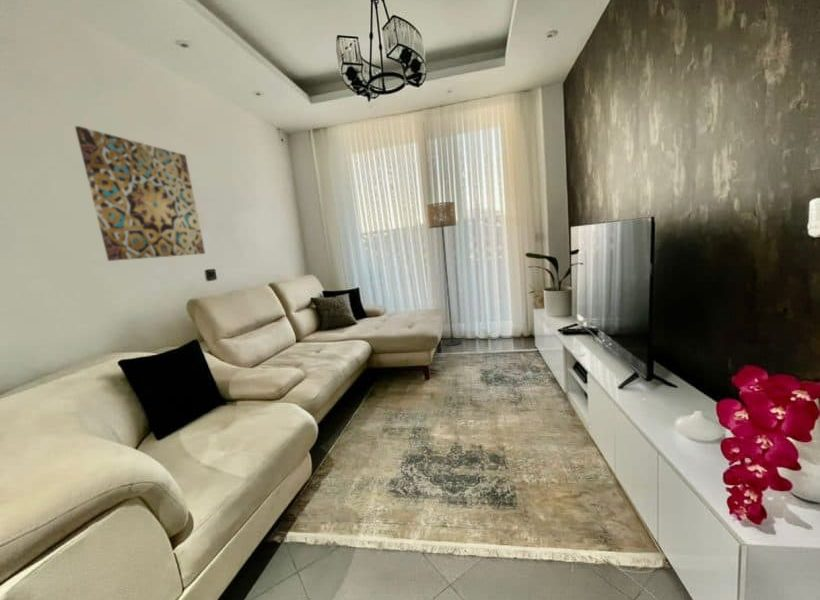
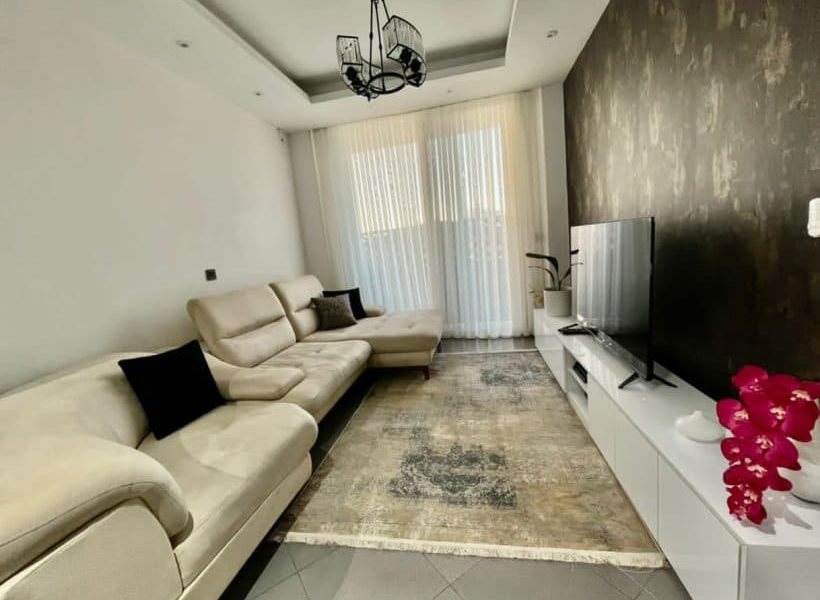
- floor lamp (446, 275)
- wall art (151, 201)
